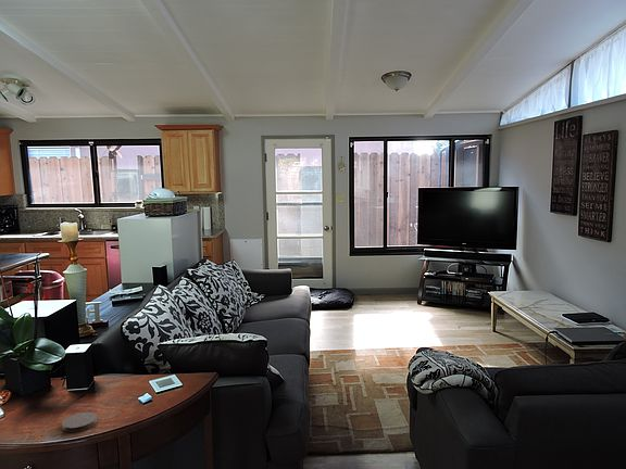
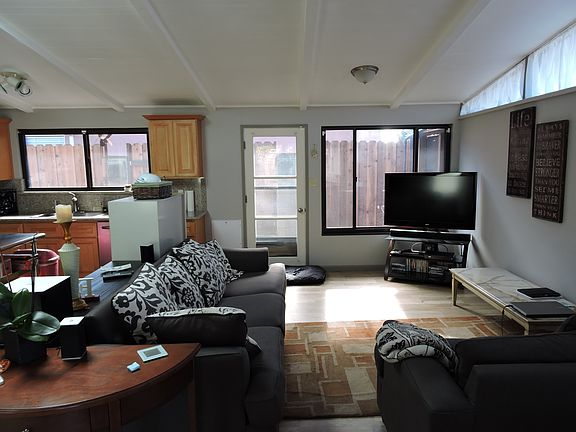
- coaster (79, 421)
